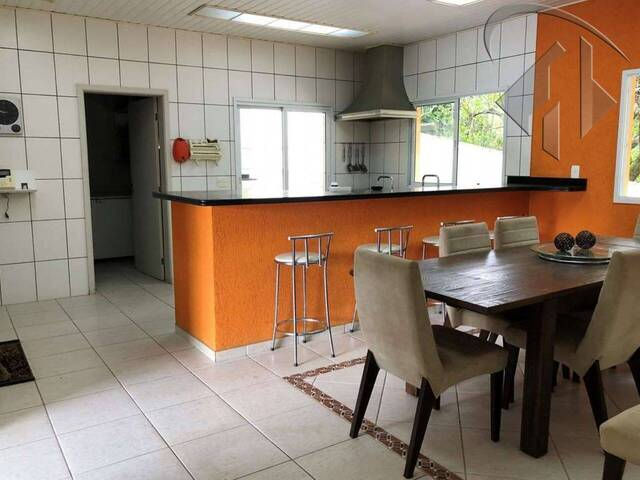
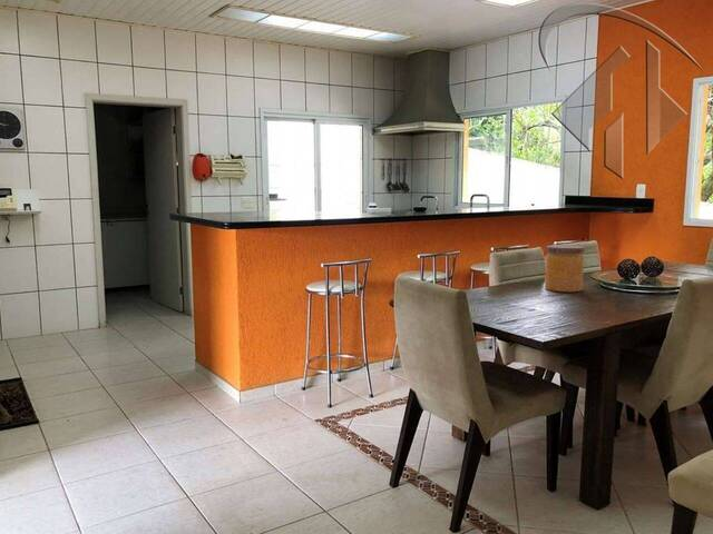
+ jar (564, 267)
